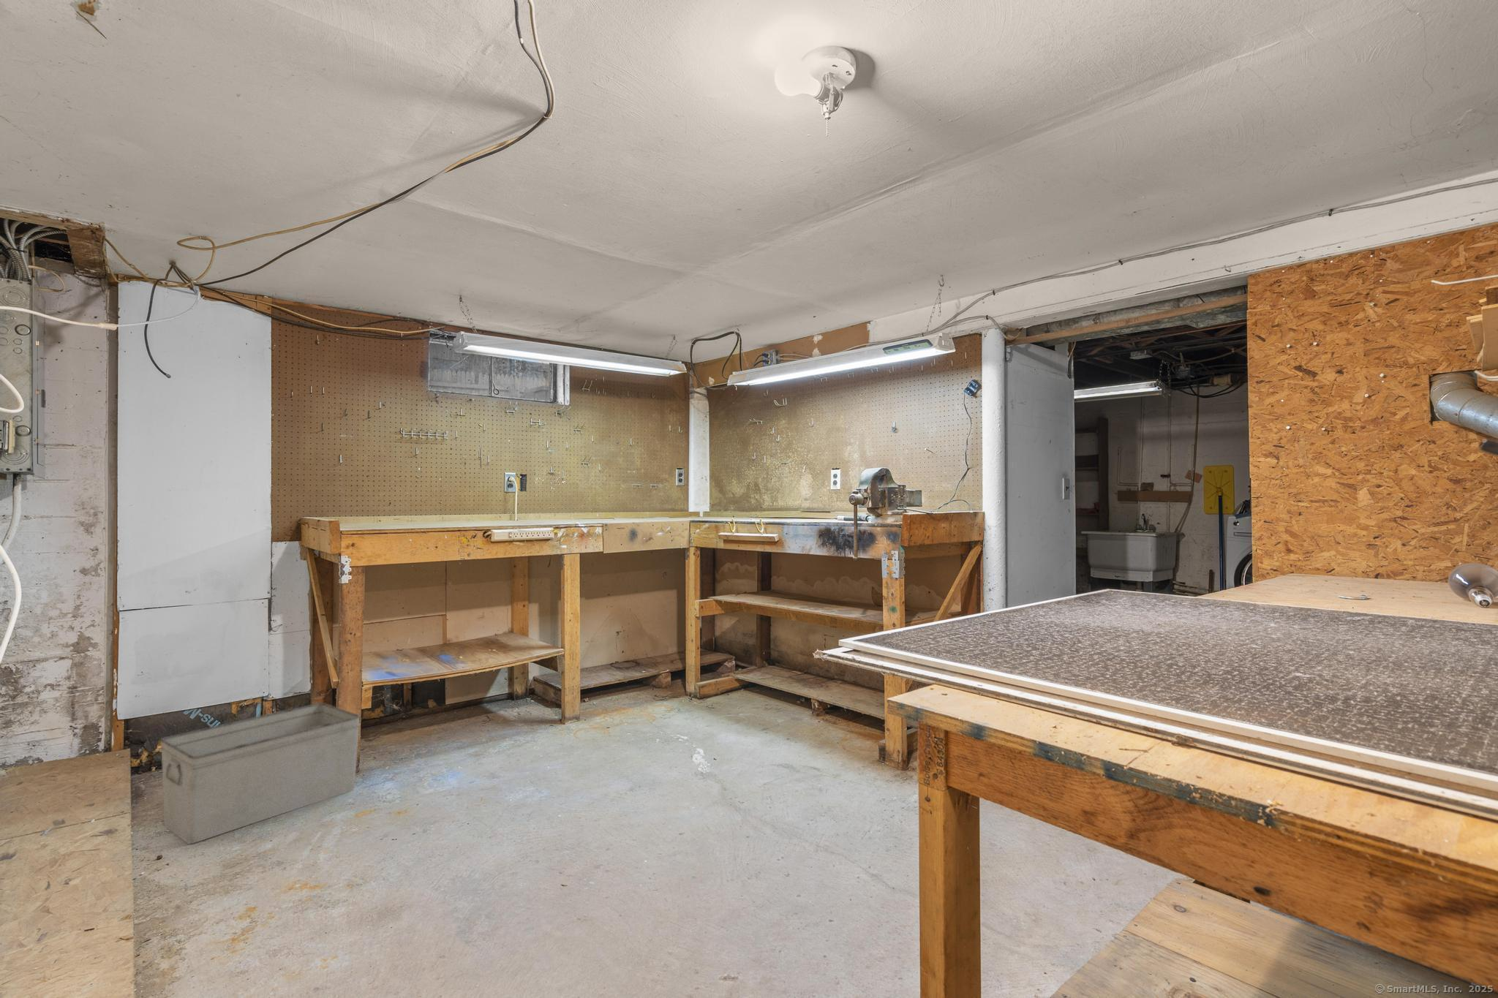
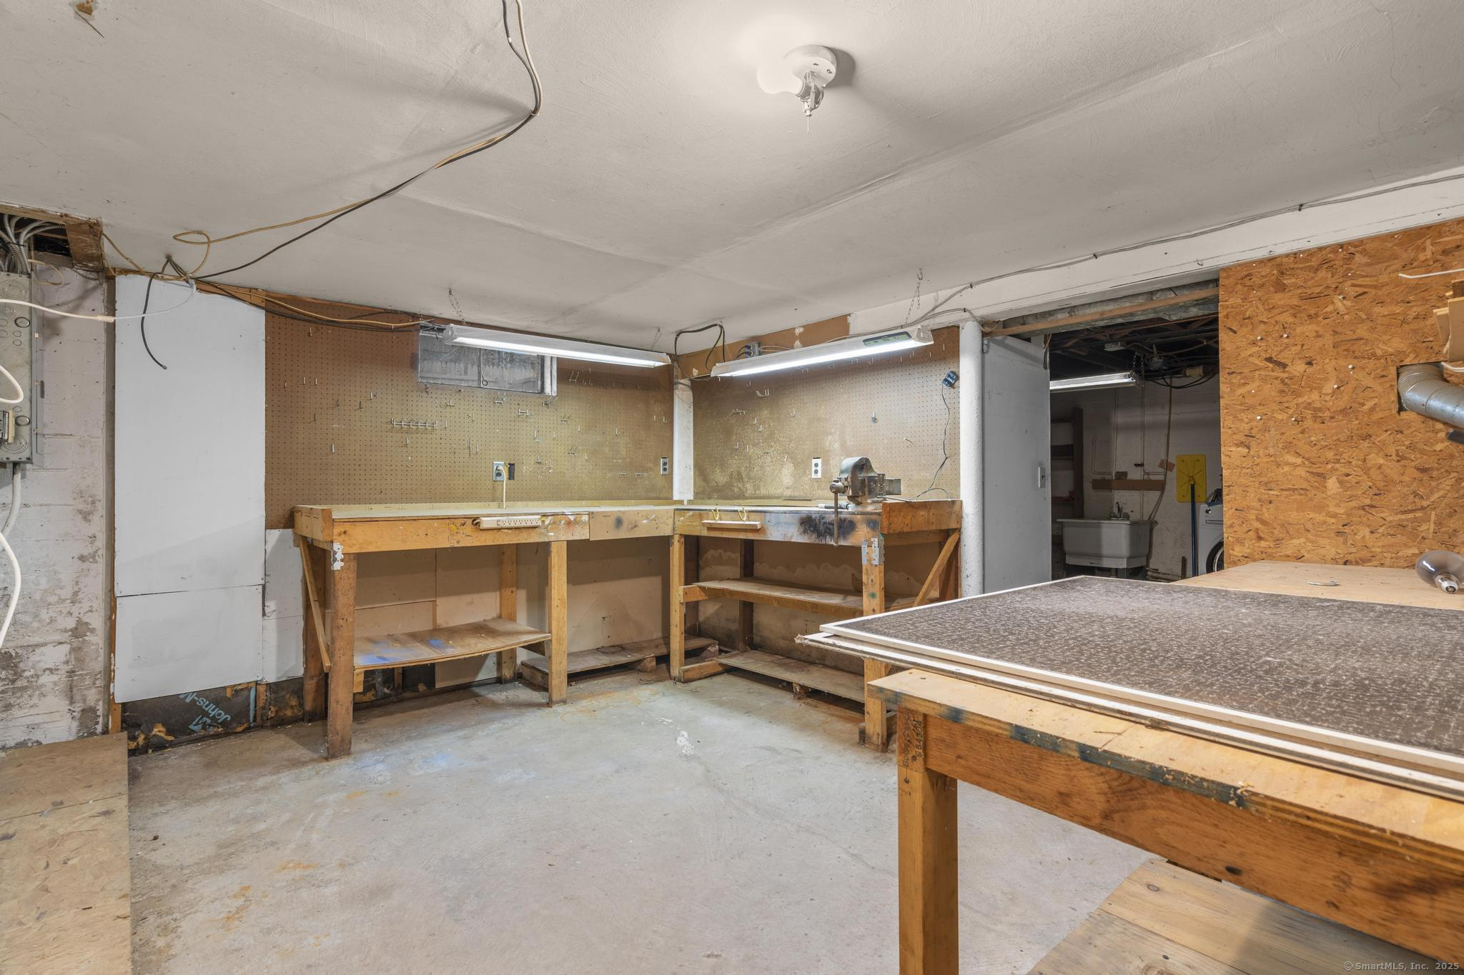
- storage bin (265, 766)
